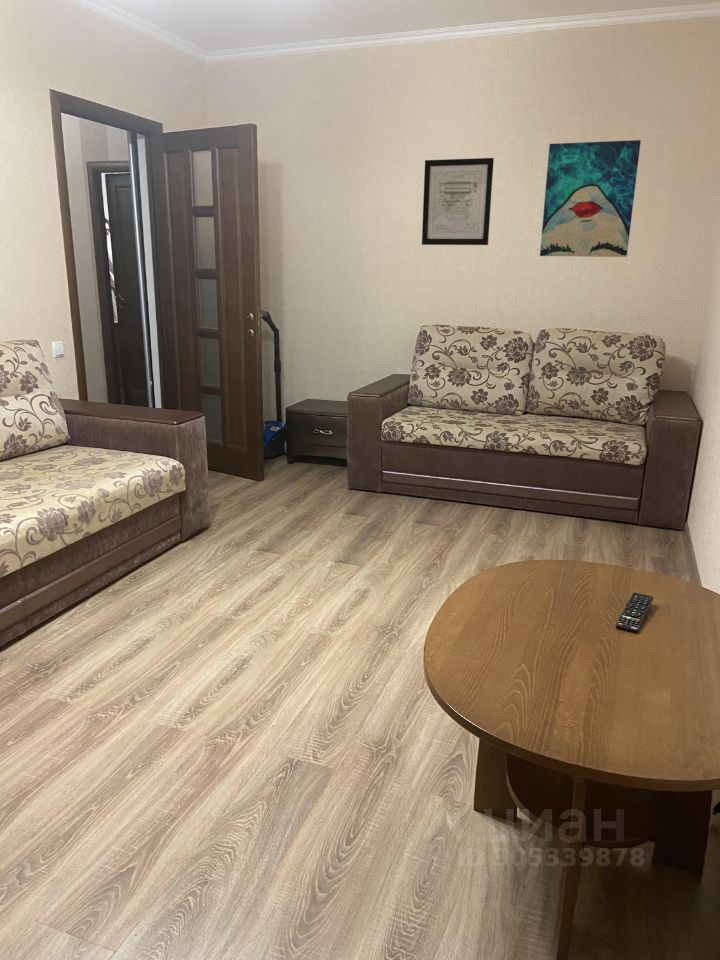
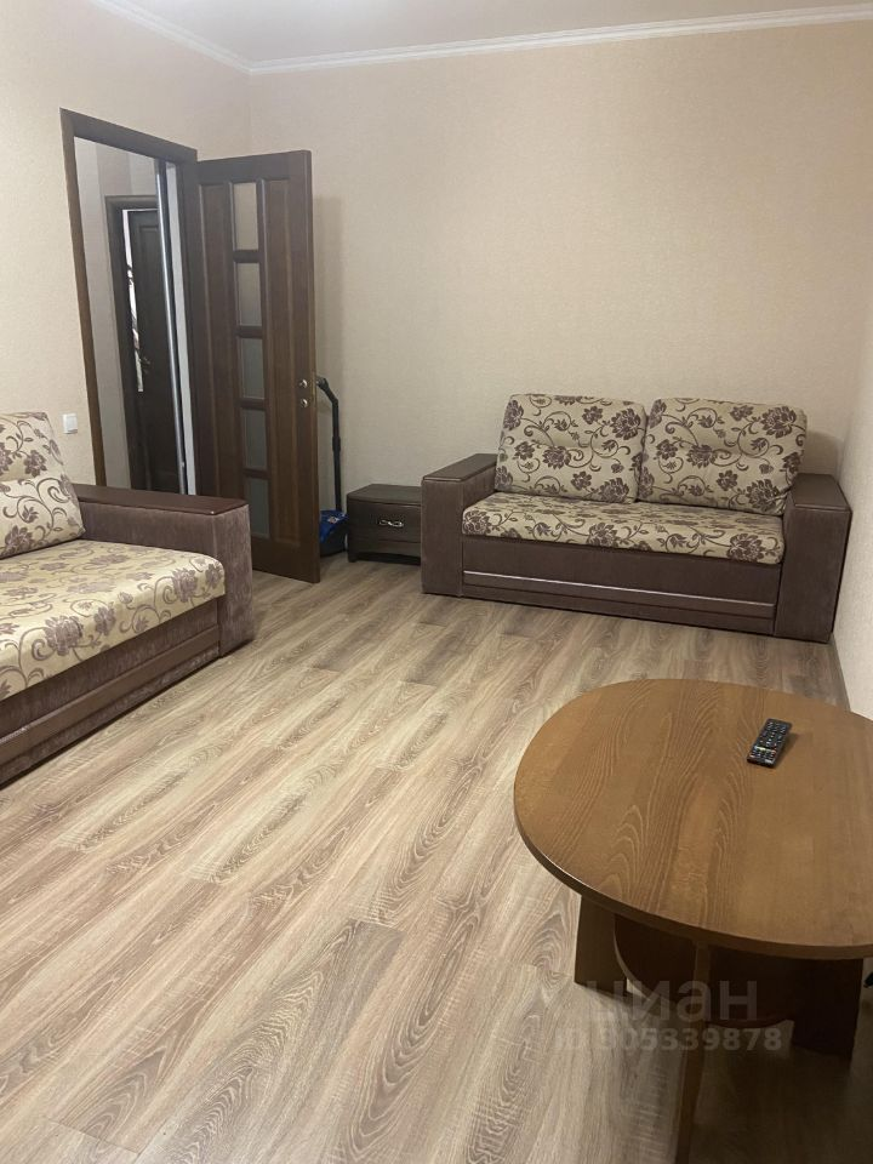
- wall art (456, 202)
- wall art (588, 200)
